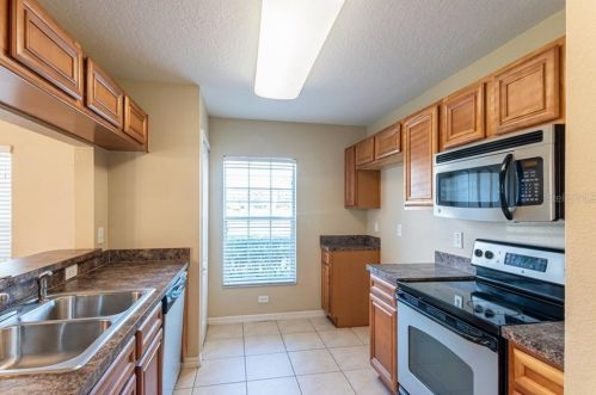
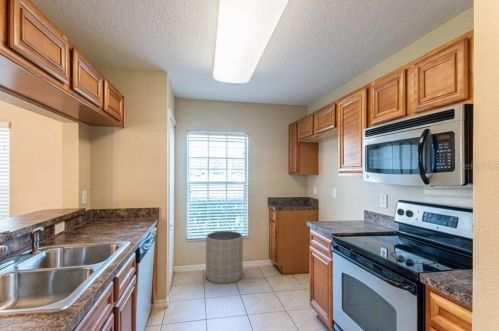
+ trash can (224, 255)
